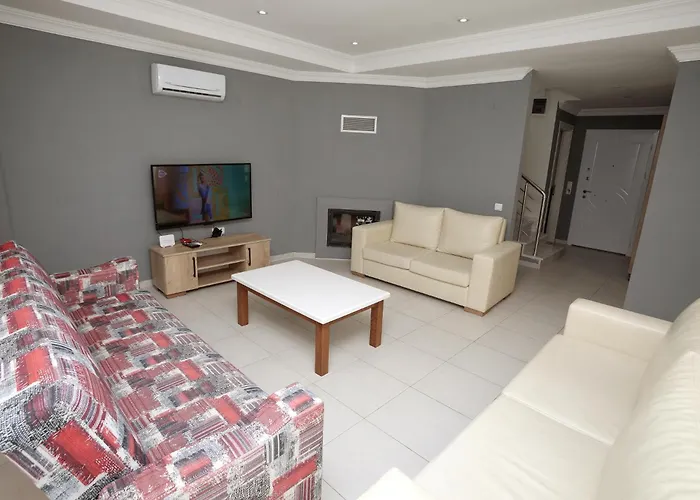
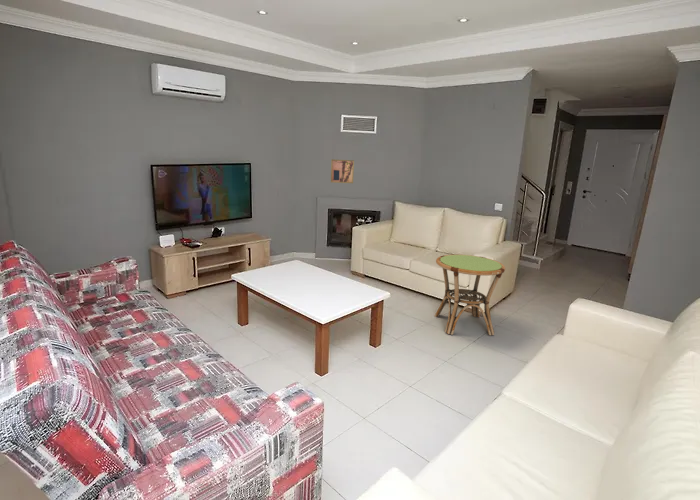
+ wall art (342, 171)
+ side table (466, 293)
